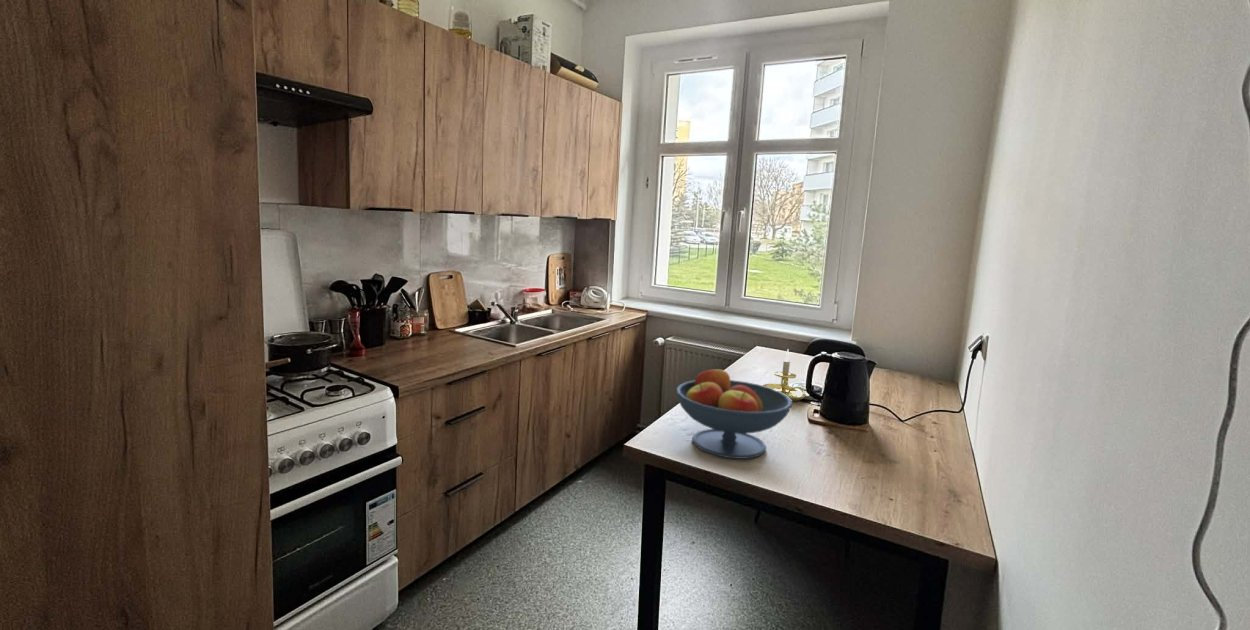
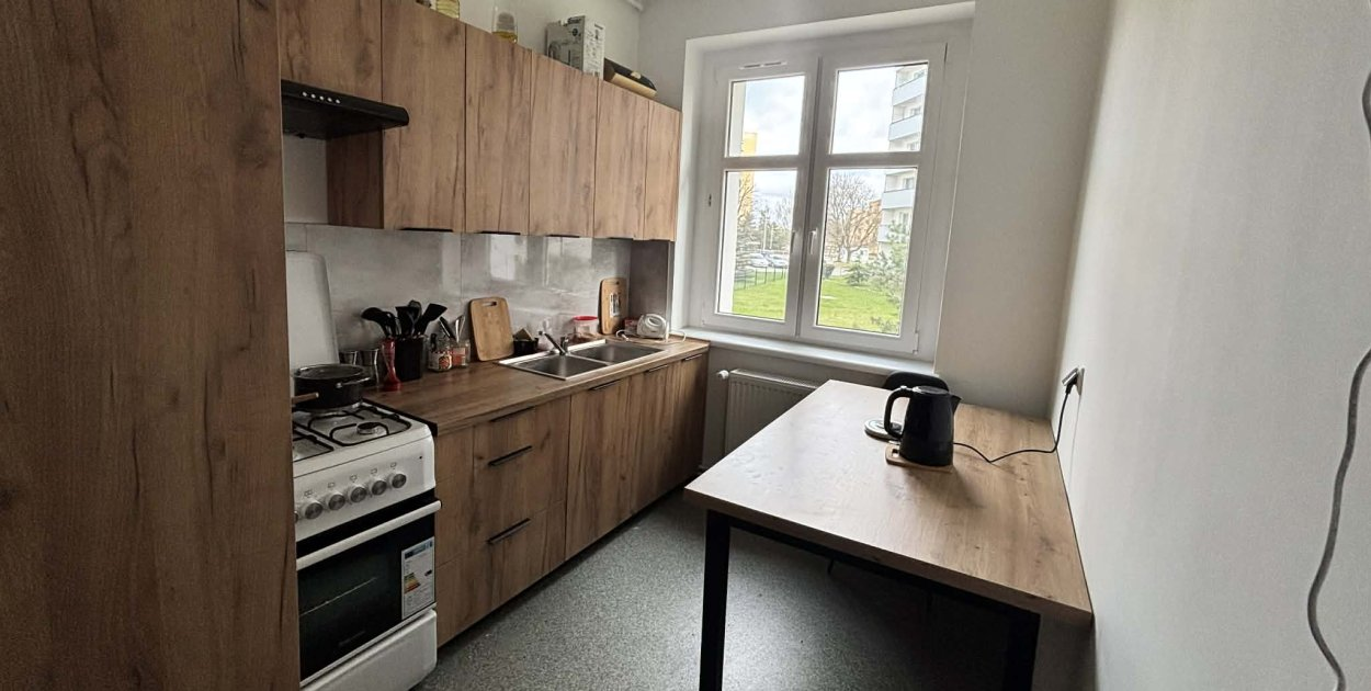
- fruit bowl (731, 410)
- candle holder (788, 373)
